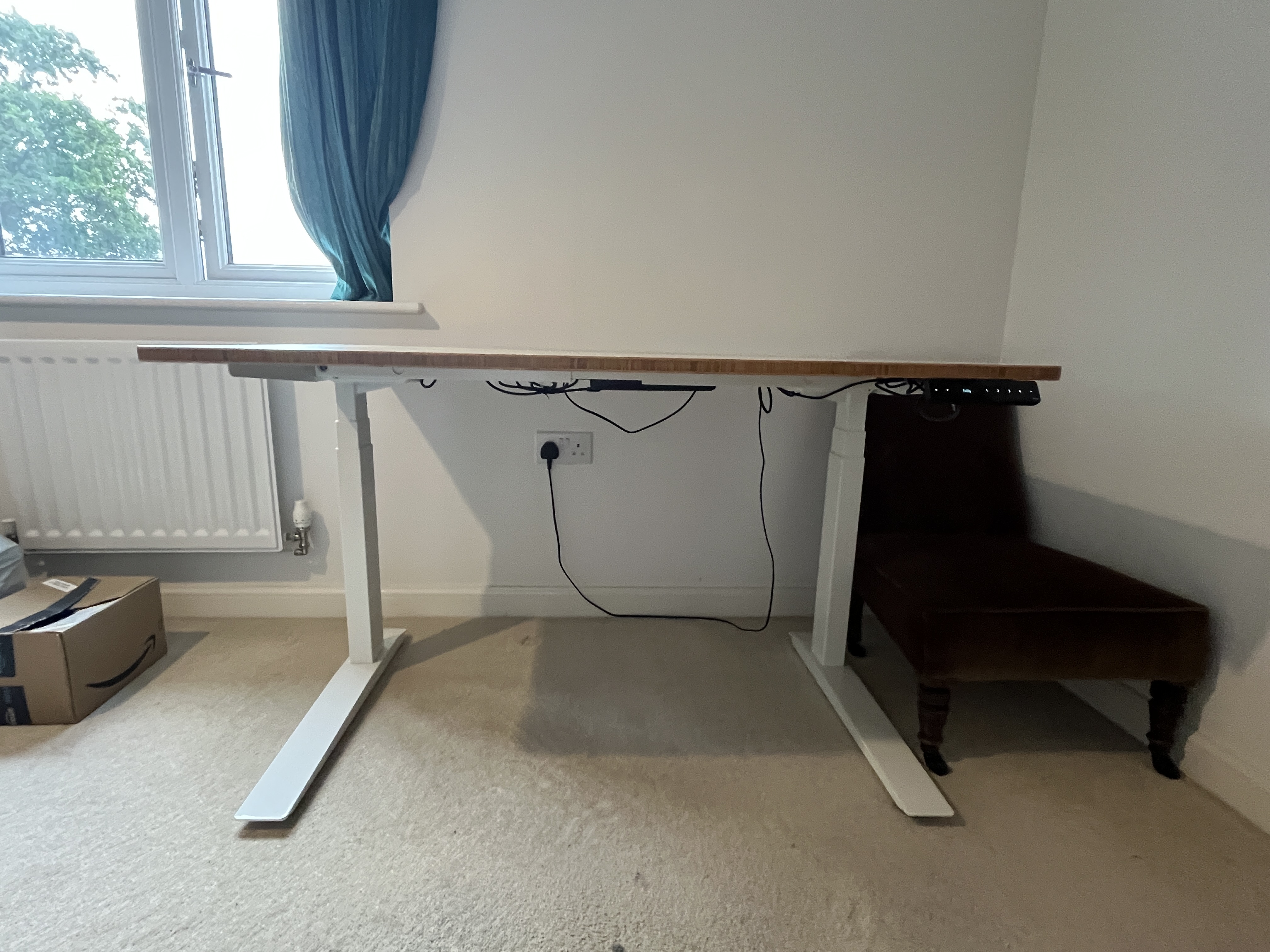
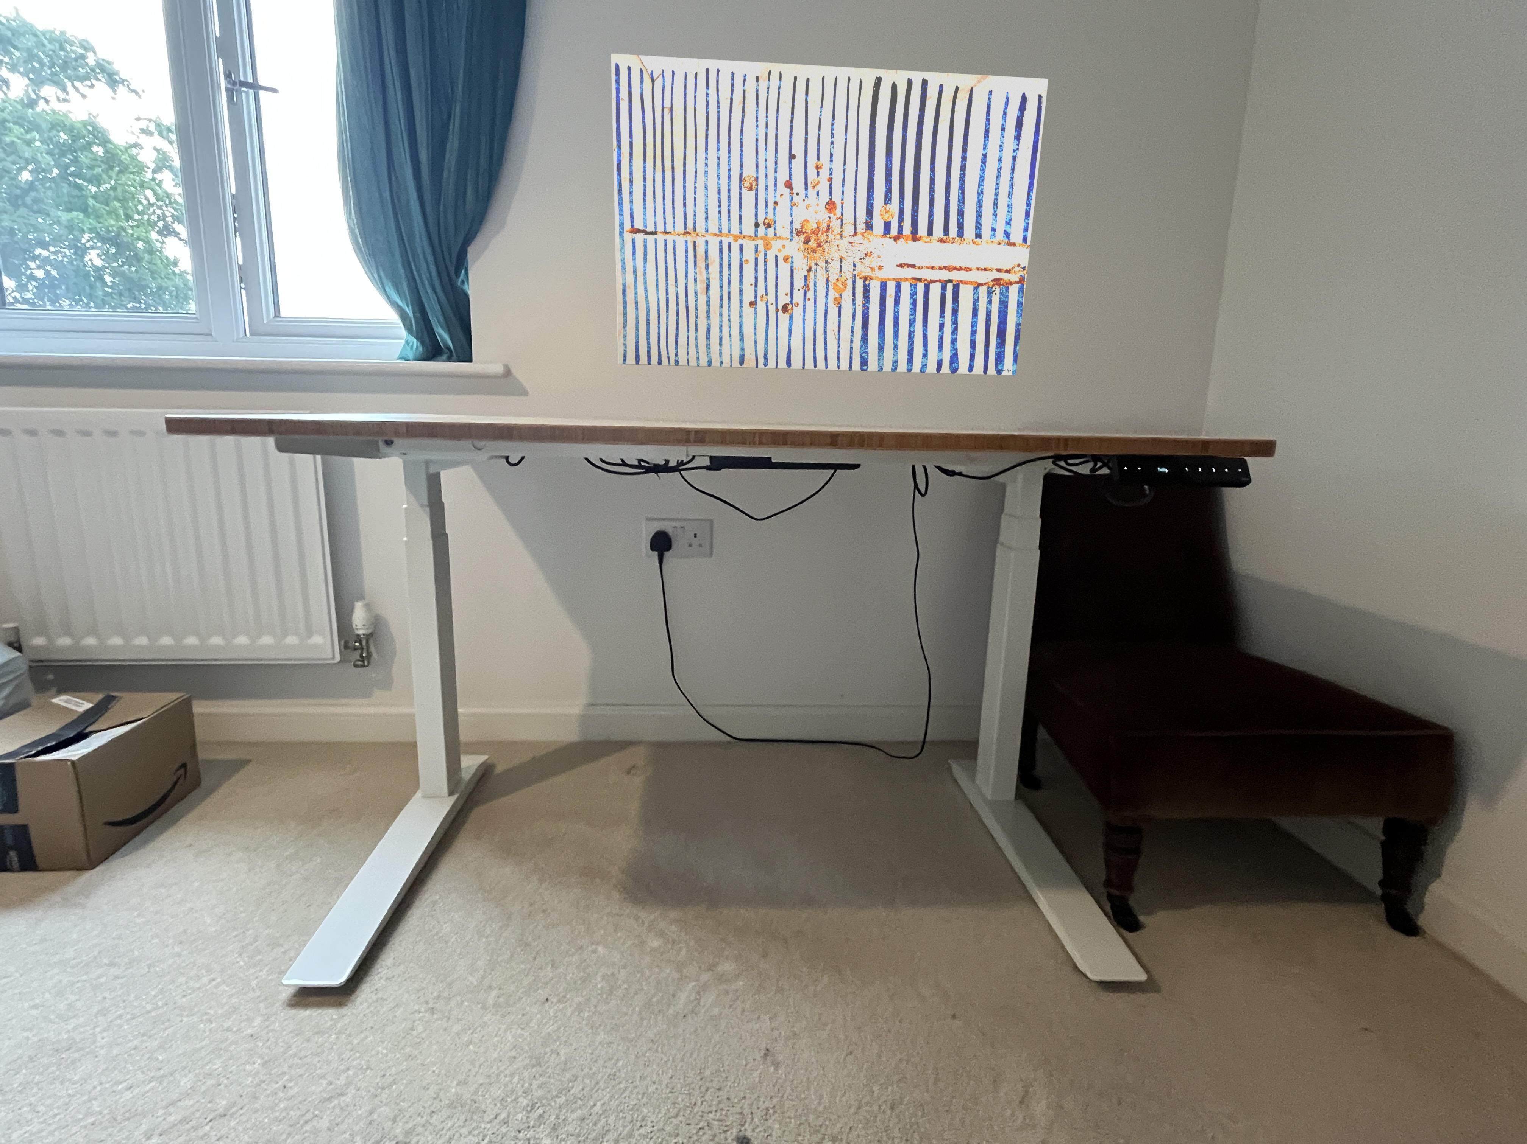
+ wall art (826, 227)
